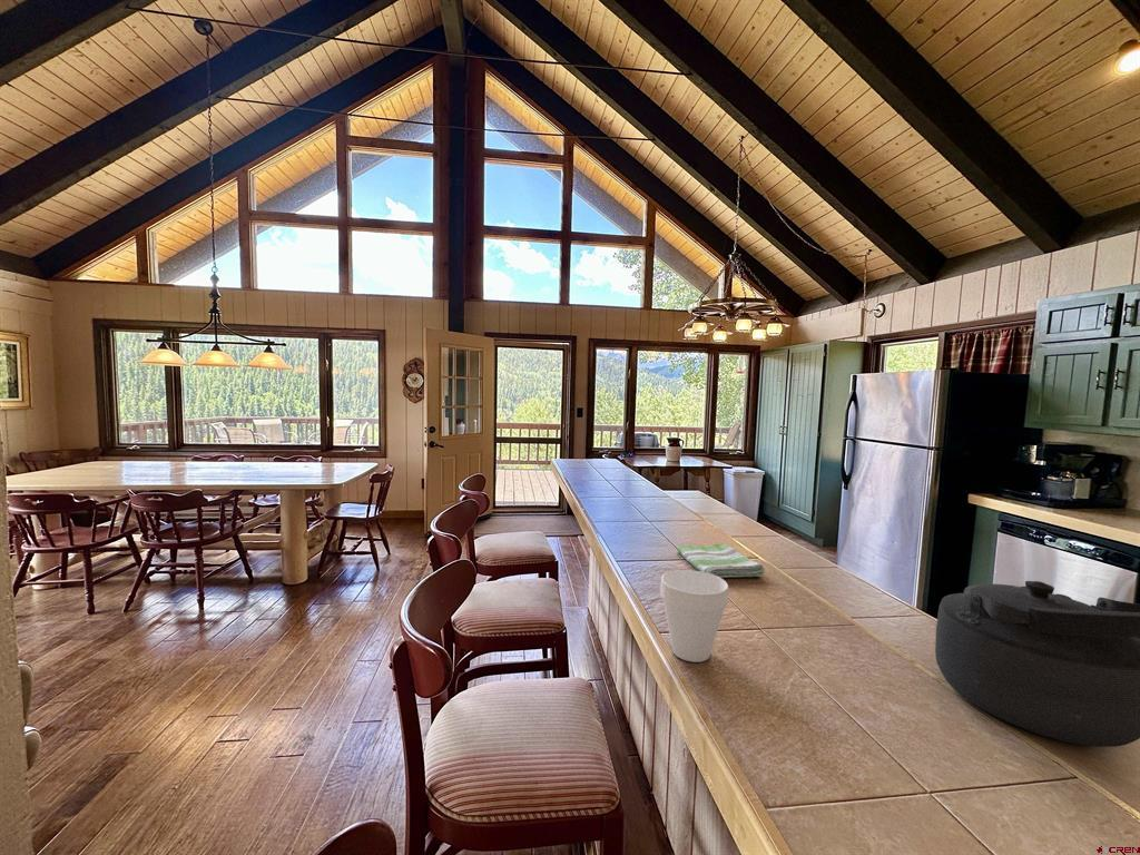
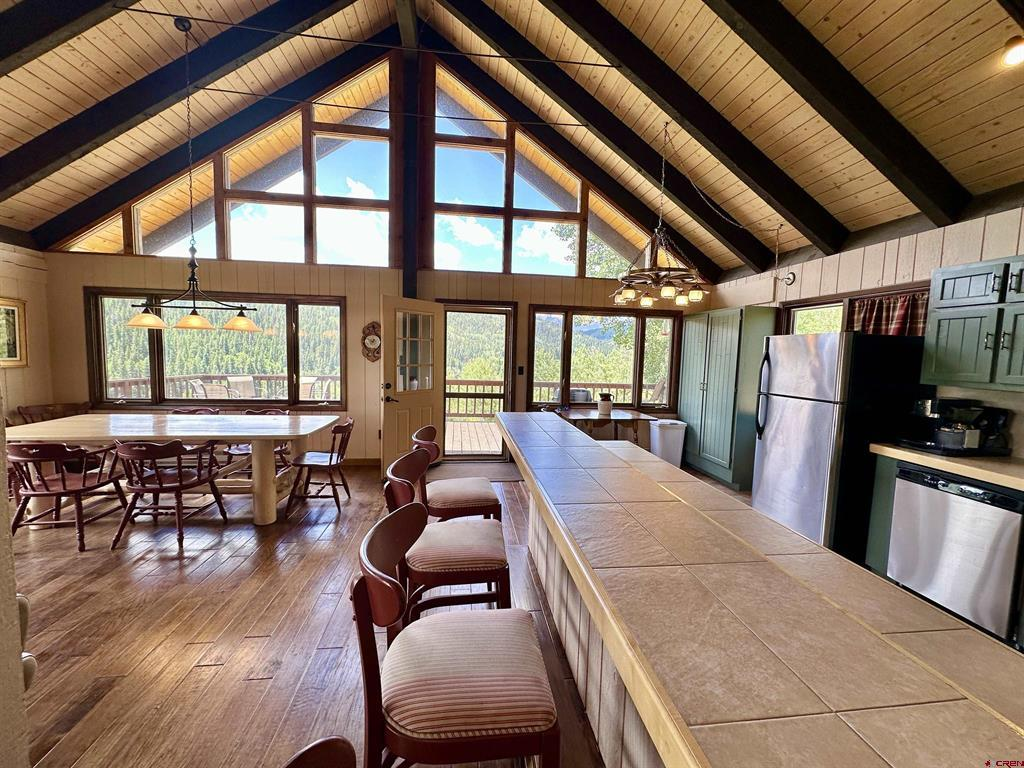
- kettle (1042, 643)
- cup (692, 617)
- dish towel (717, 558)
